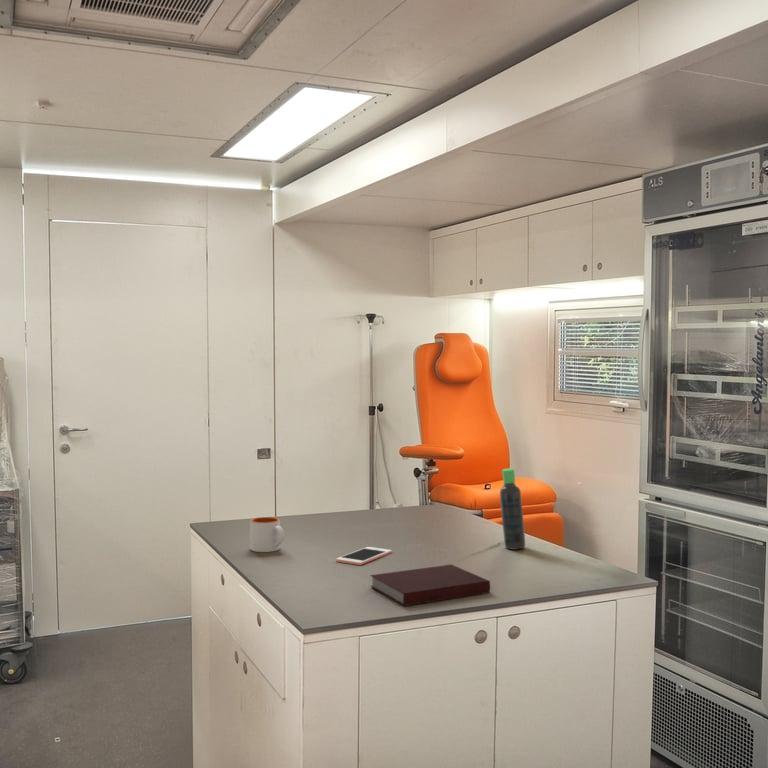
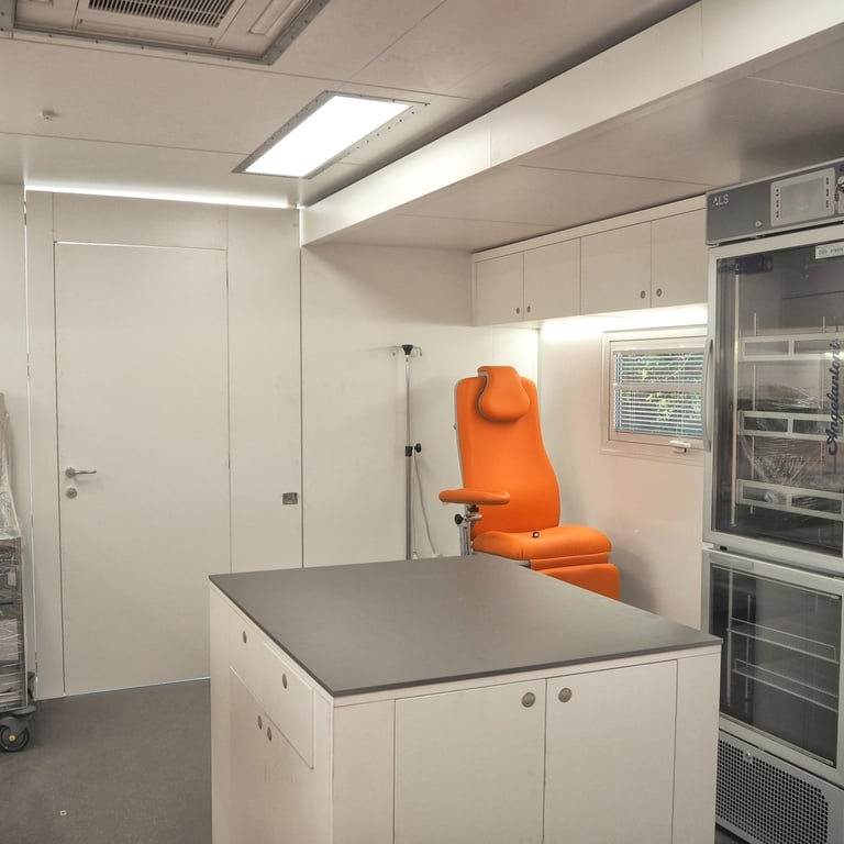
- cell phone (364, 555)
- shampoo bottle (512, 508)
- notebook (429, 583)
- mug (268, 535)
